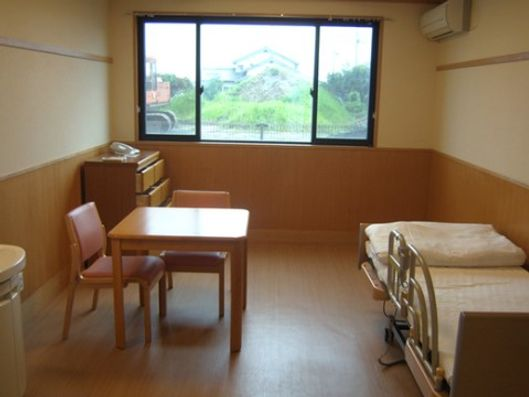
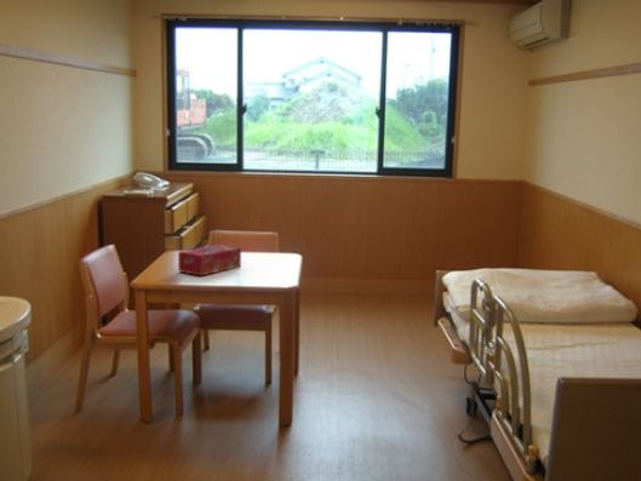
+ tissue box (210, 259)
